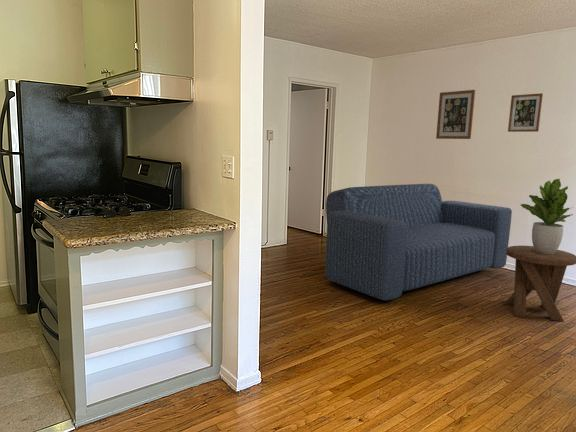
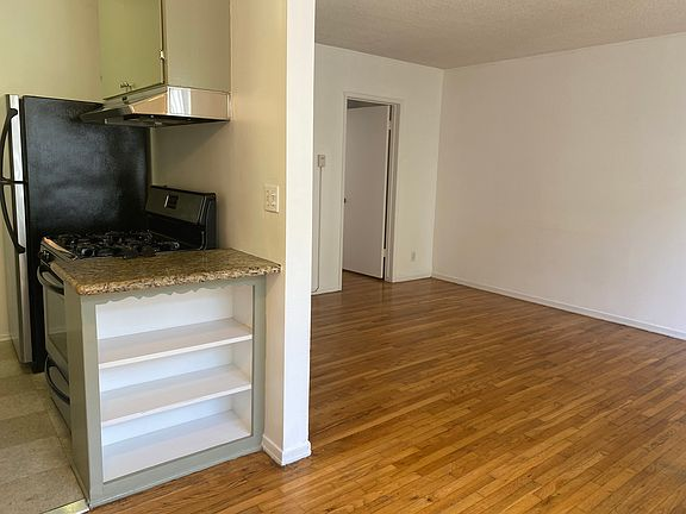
- wall art (524, 113)
- music stool (537, 281)
- sofa (413, 230)
- wall art (454, 115)
- potted plant (548, 215)
